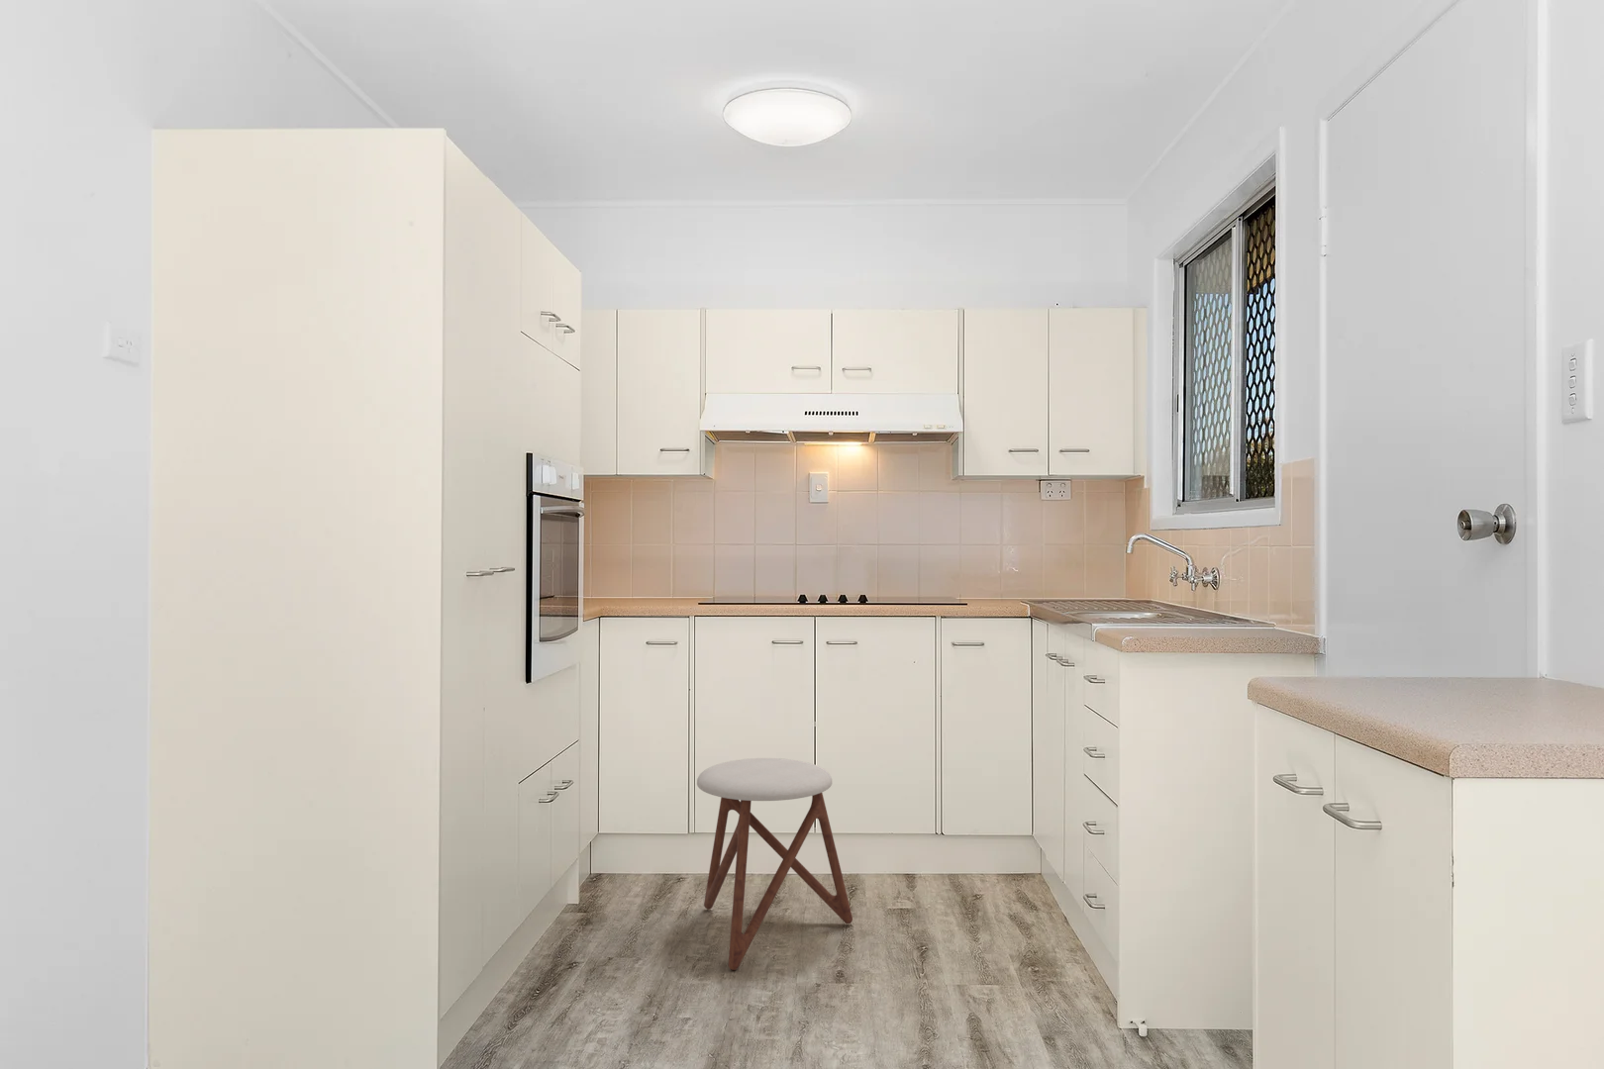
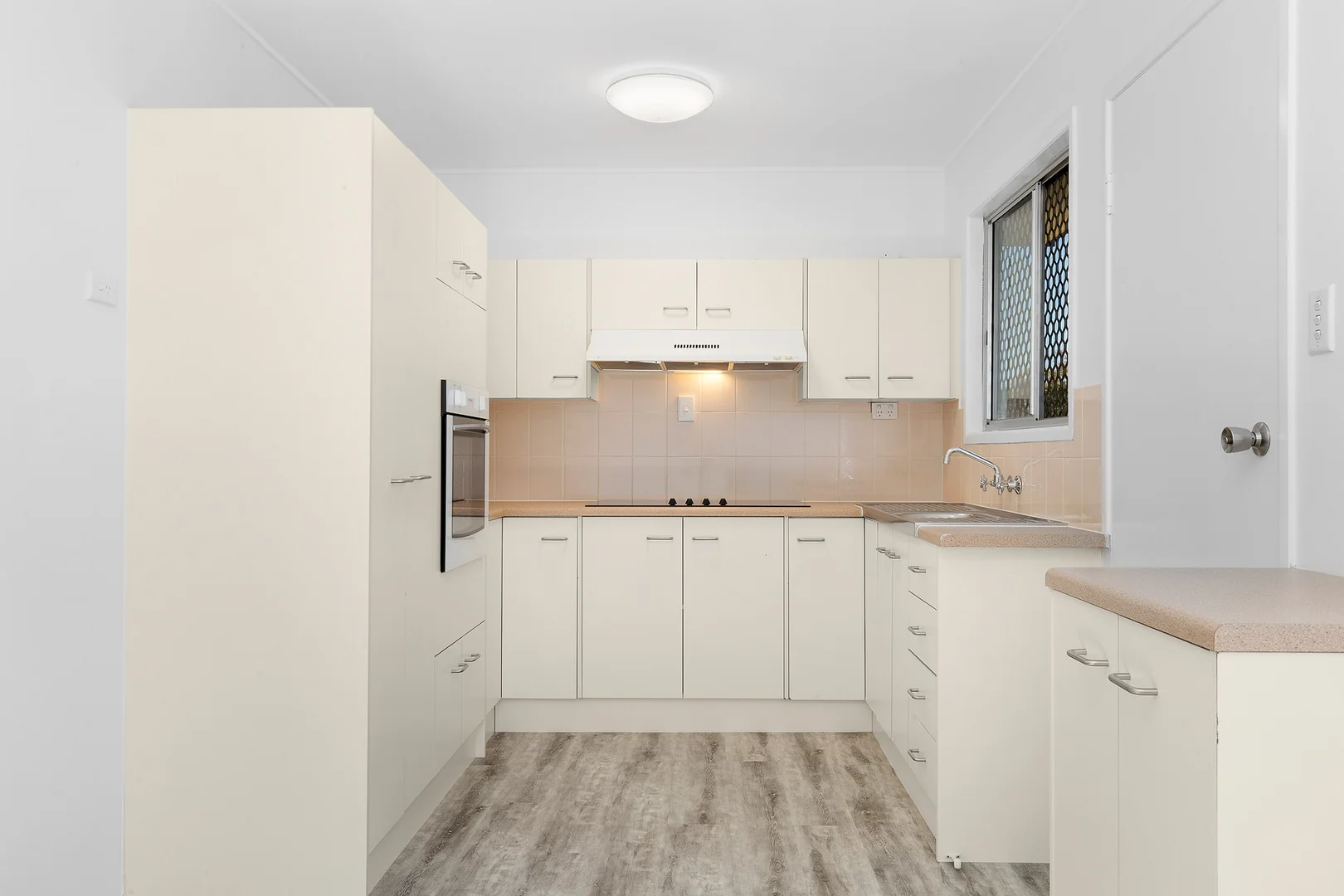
- stool (747, 848)
